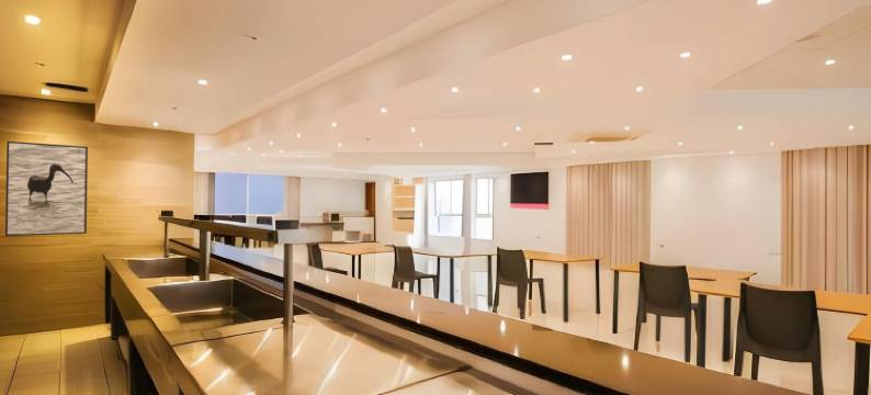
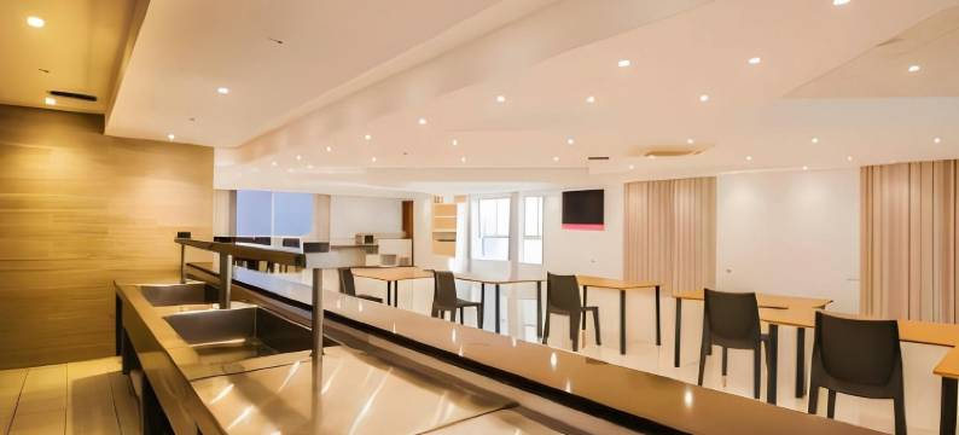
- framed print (48, 189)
